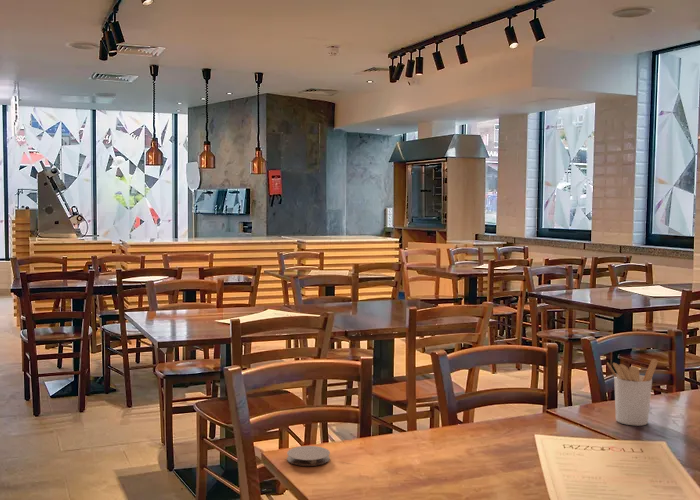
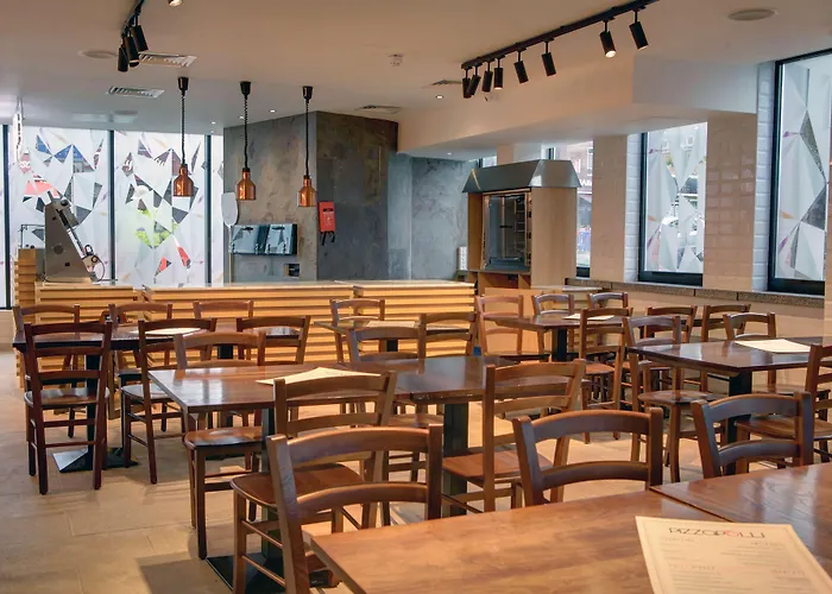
- utensil holder (630, 390)
- coaster (308, 455)
